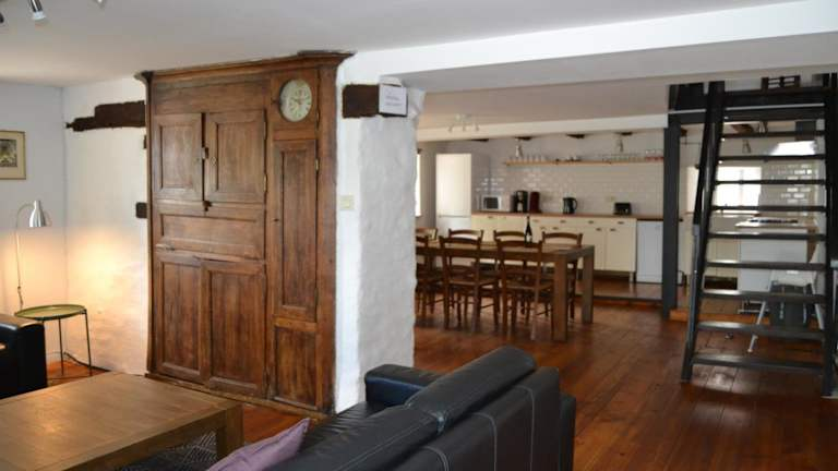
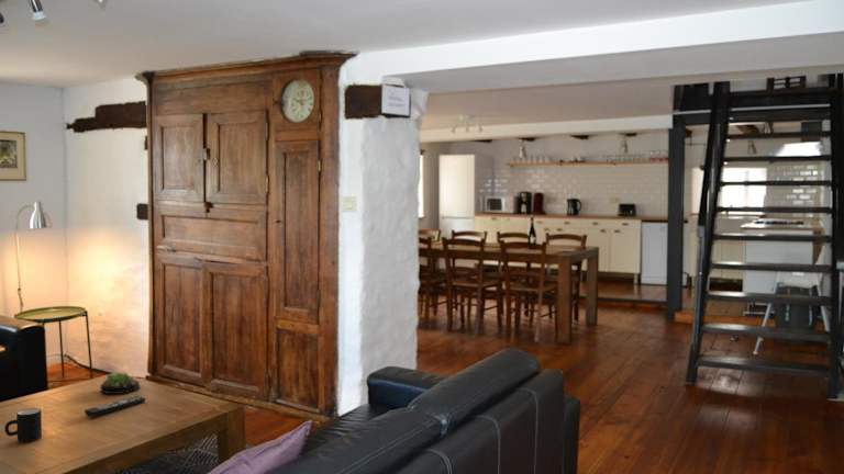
+ succulent plant (119, 381)
+ mug (23, 426)
+ remote control (115, 406)
